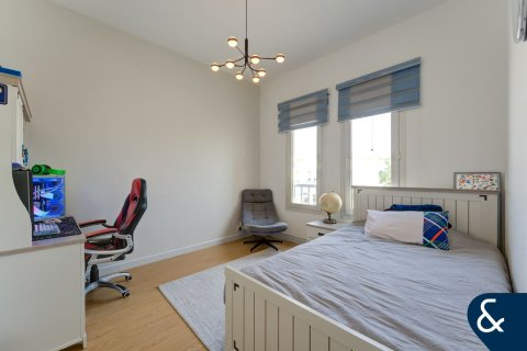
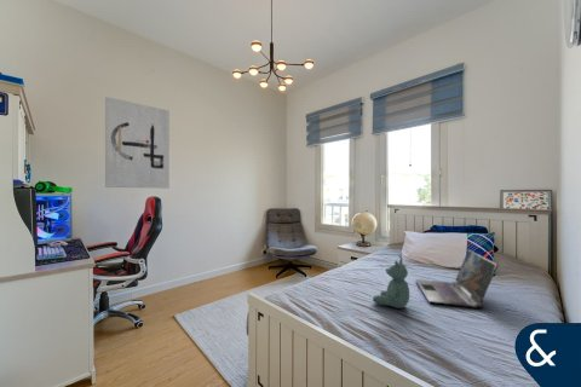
+ wall art (139, 145)
+ stuffed bear (391, 281)
+ laptop (456, 277)
